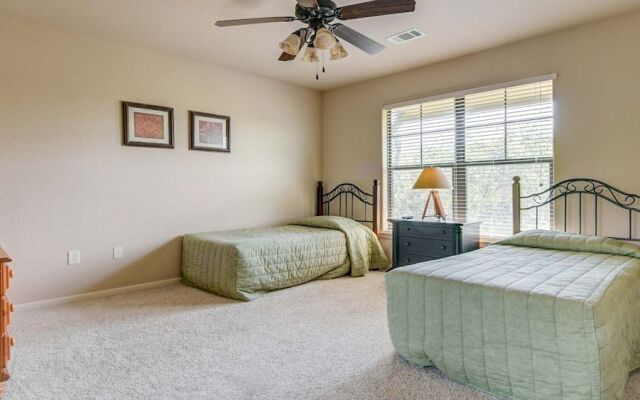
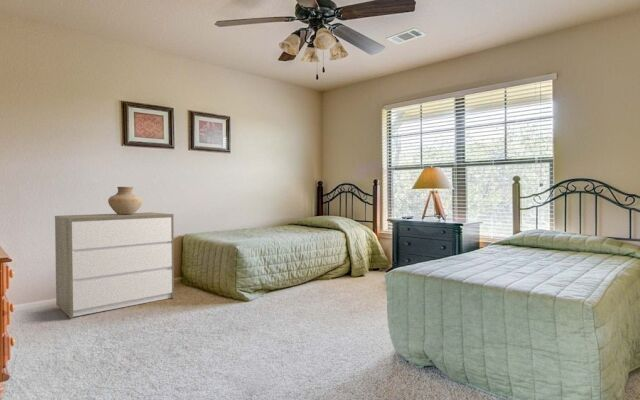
+ vase (125, 200)
+ dresser (116, 258)
